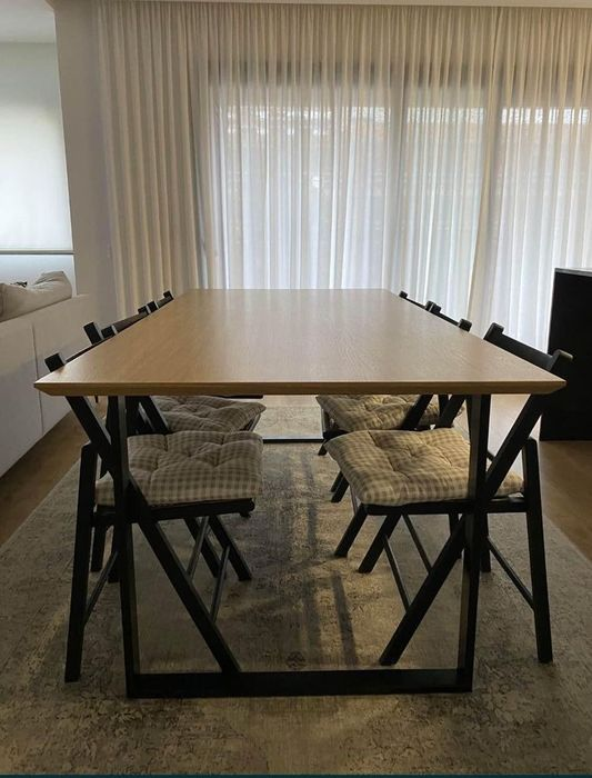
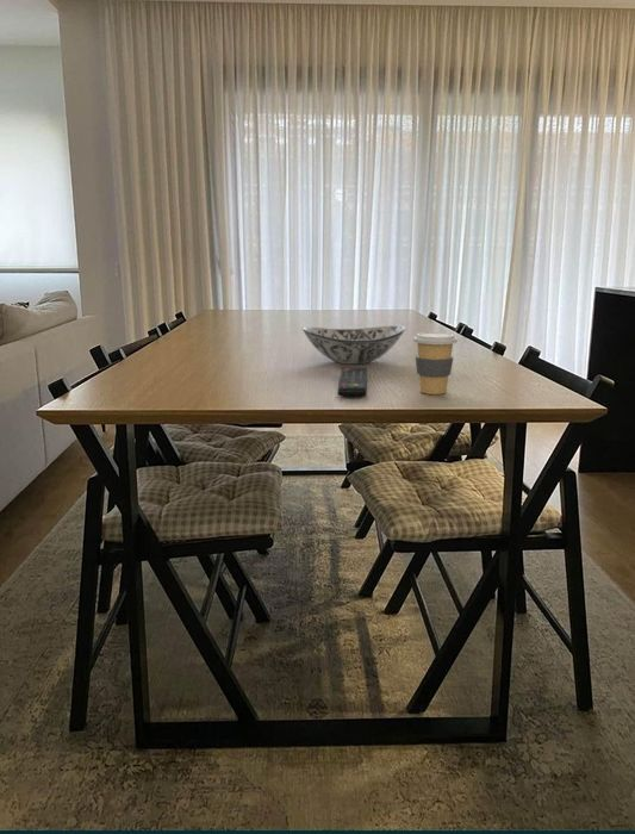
+ coffee cup (434, 362)
+ decorative bowl (353, 344)
+ remote control (353, 381)
